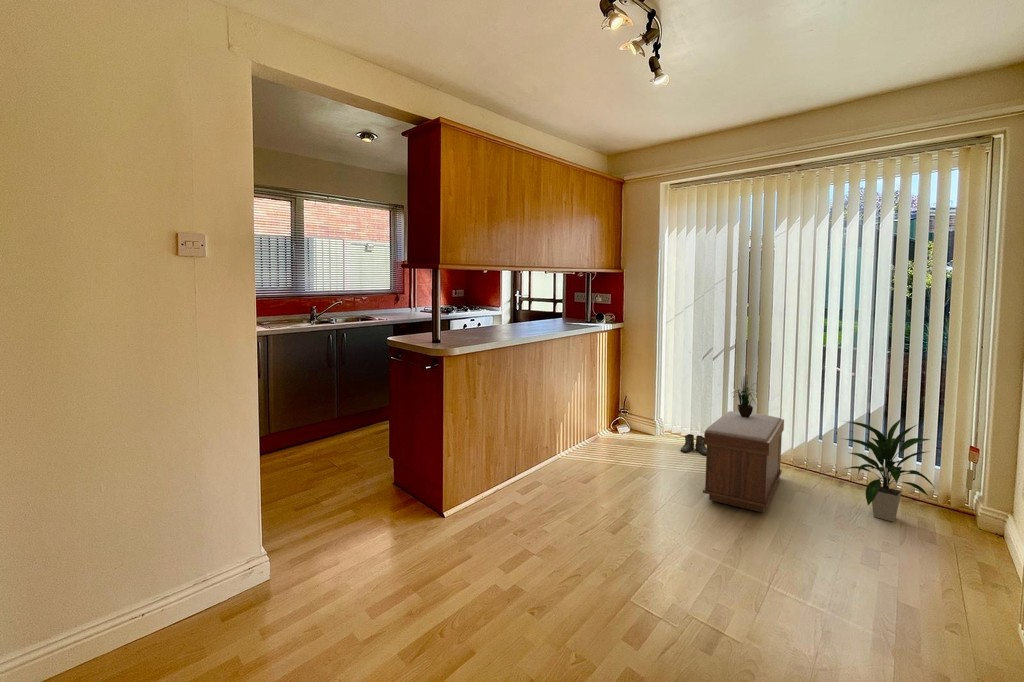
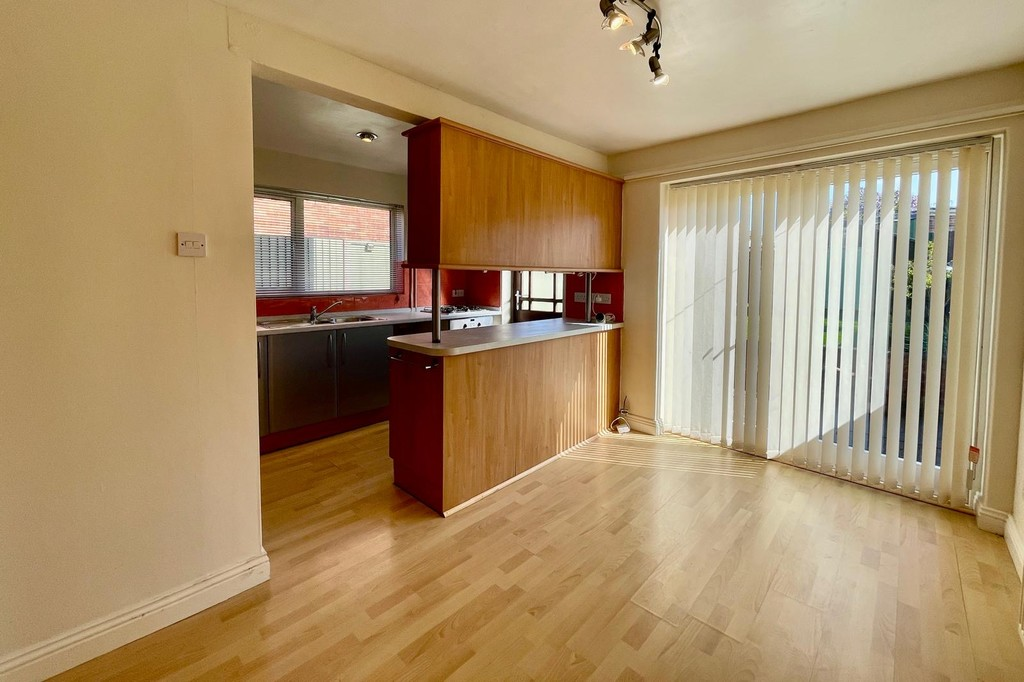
- boots (693, 443)
- potted plant (744, 391)
- indoor plant (883, 467)
- bench (744, 455)
